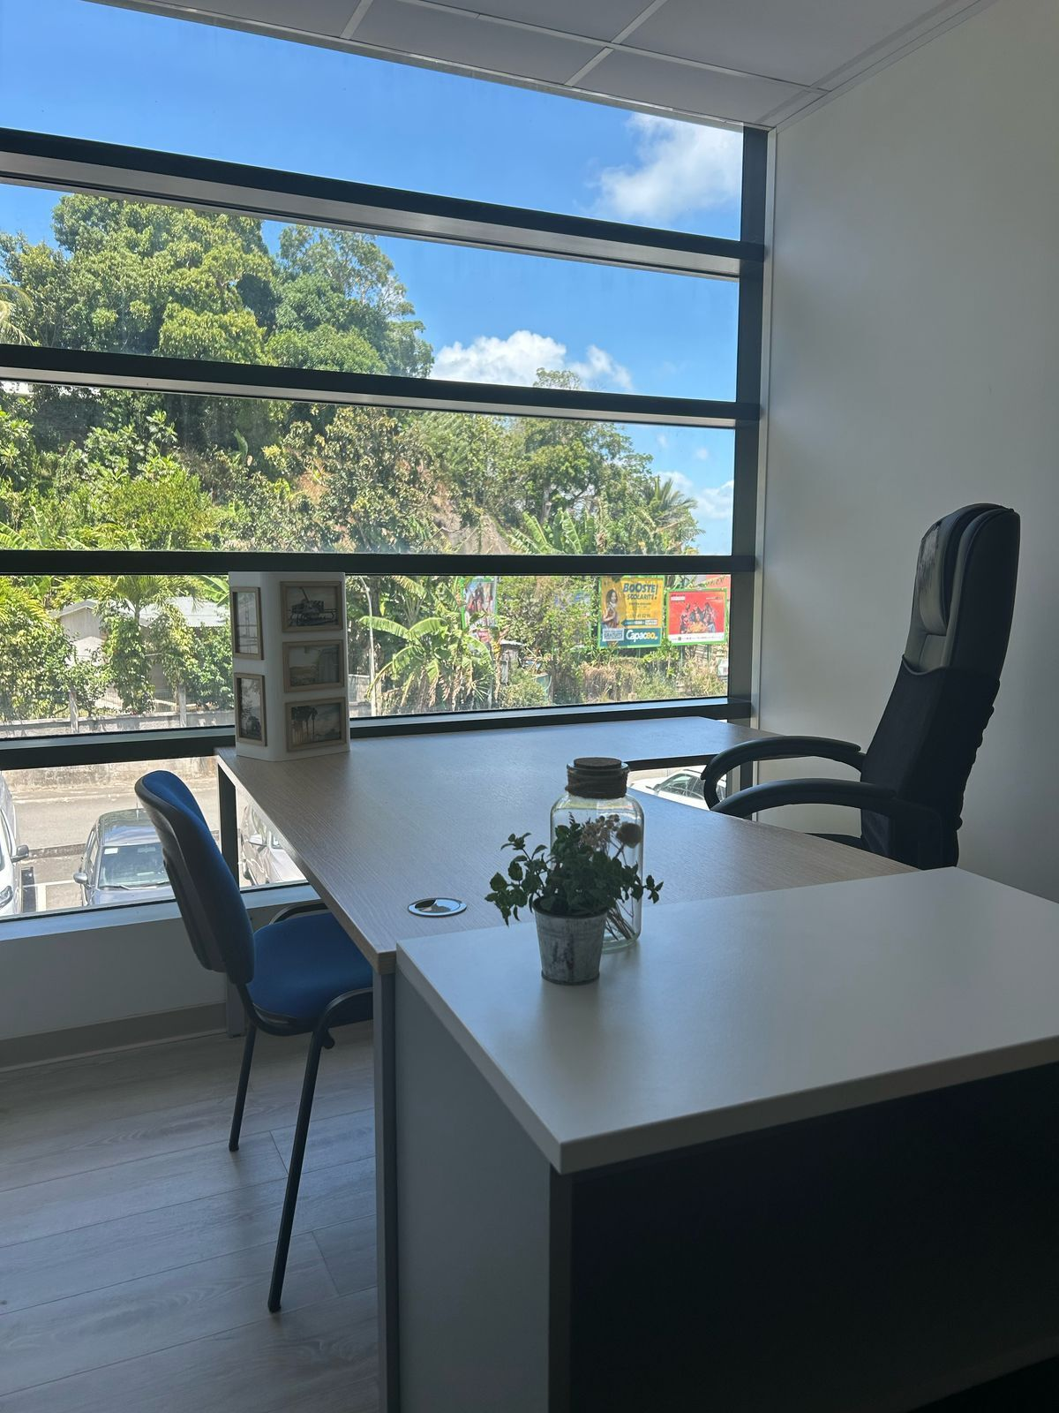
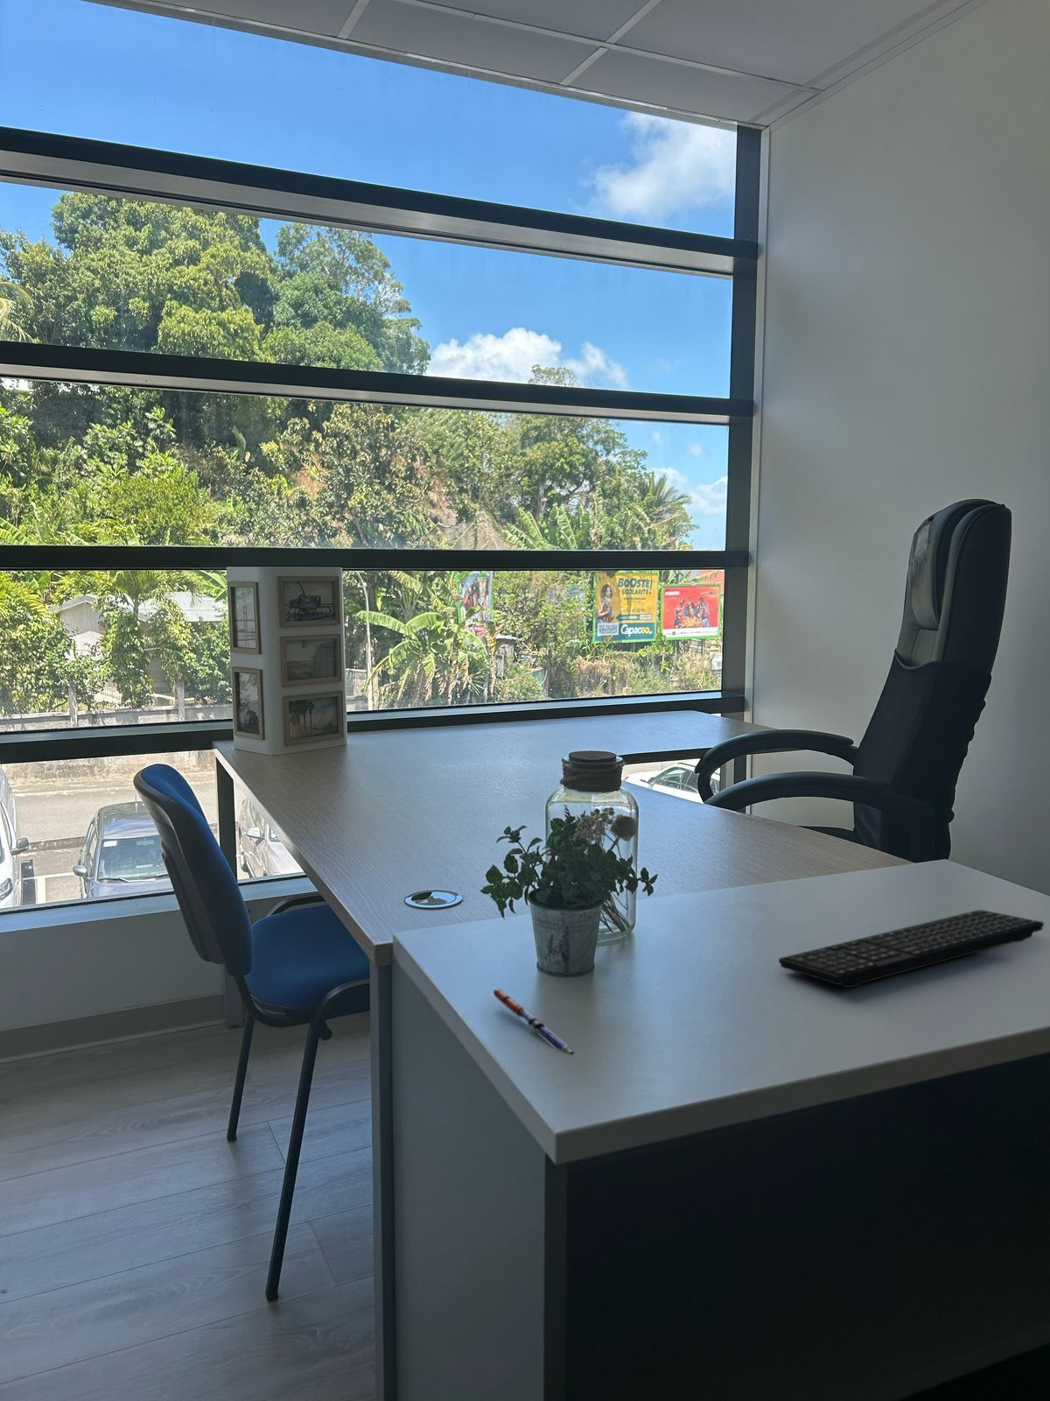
+ keyboard (915, 943)
+ pen (532, 1019)
